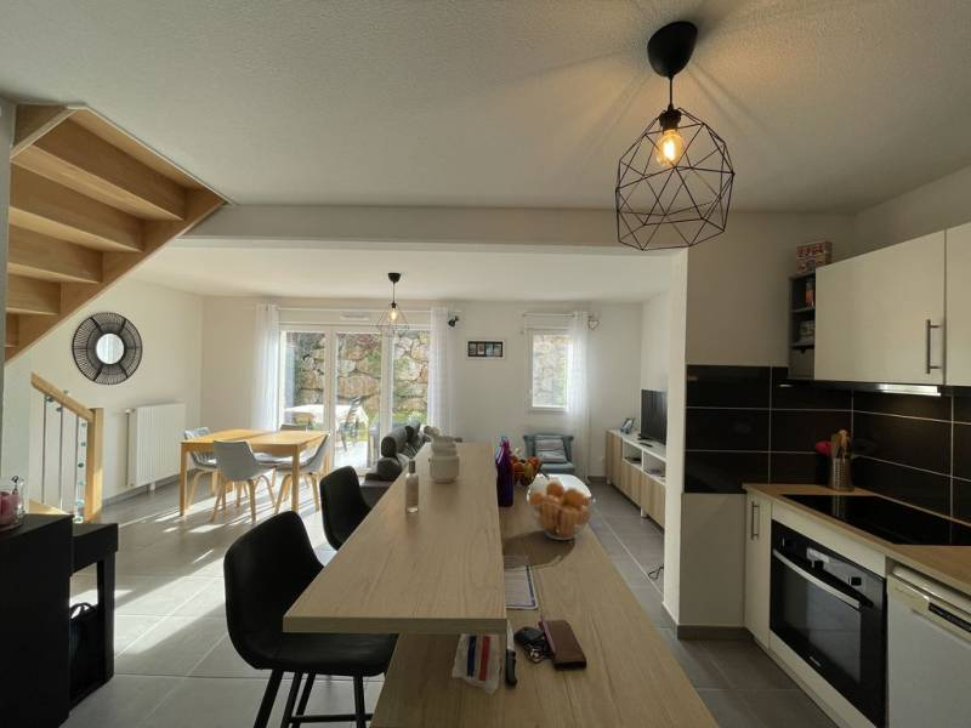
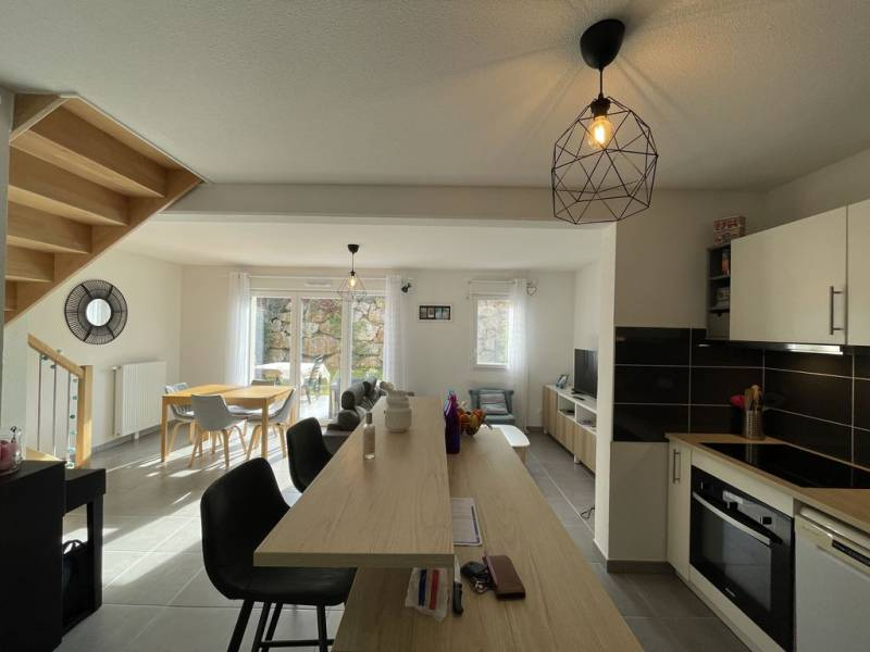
- fruit basket (560, 510)
